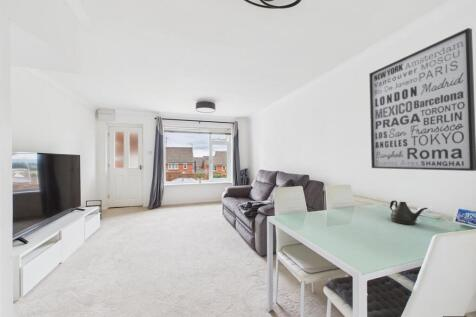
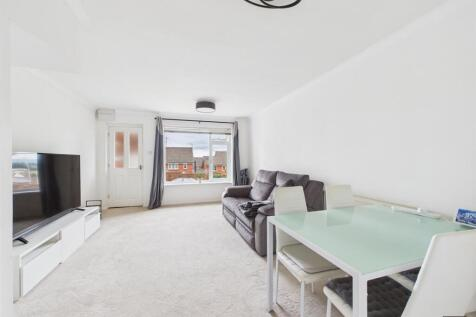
- wall art (411, 112)
- teapot (407, 212)
